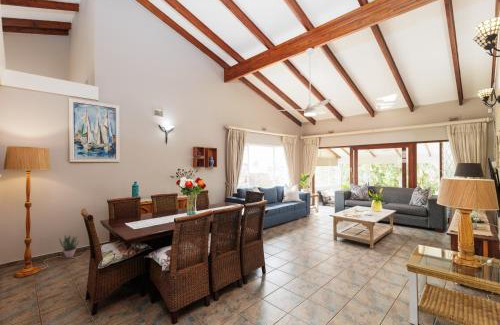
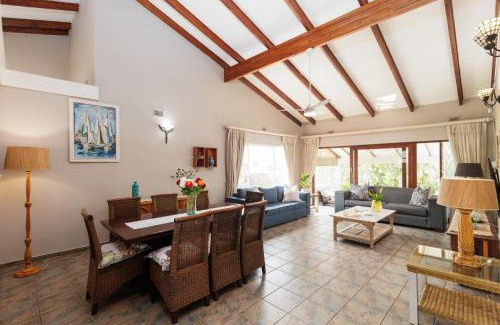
- potted plant (69, 245)
